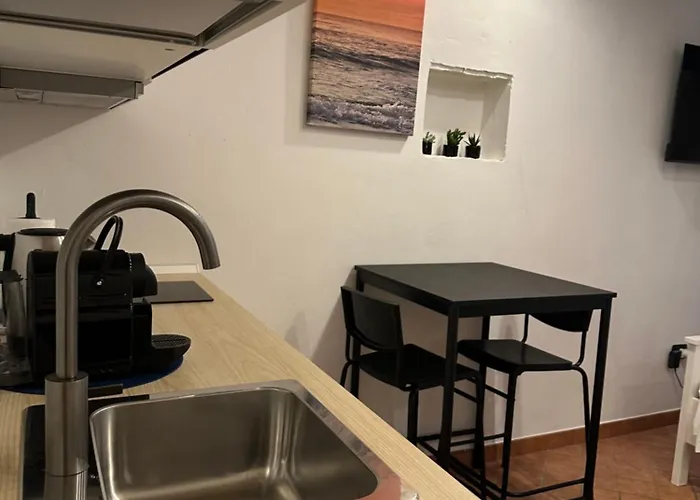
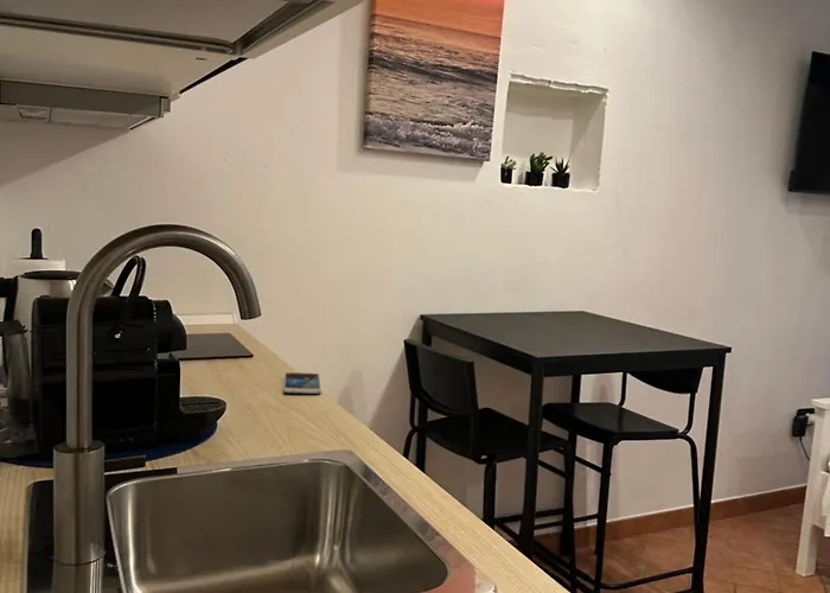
+ smartphone (301, 382)
